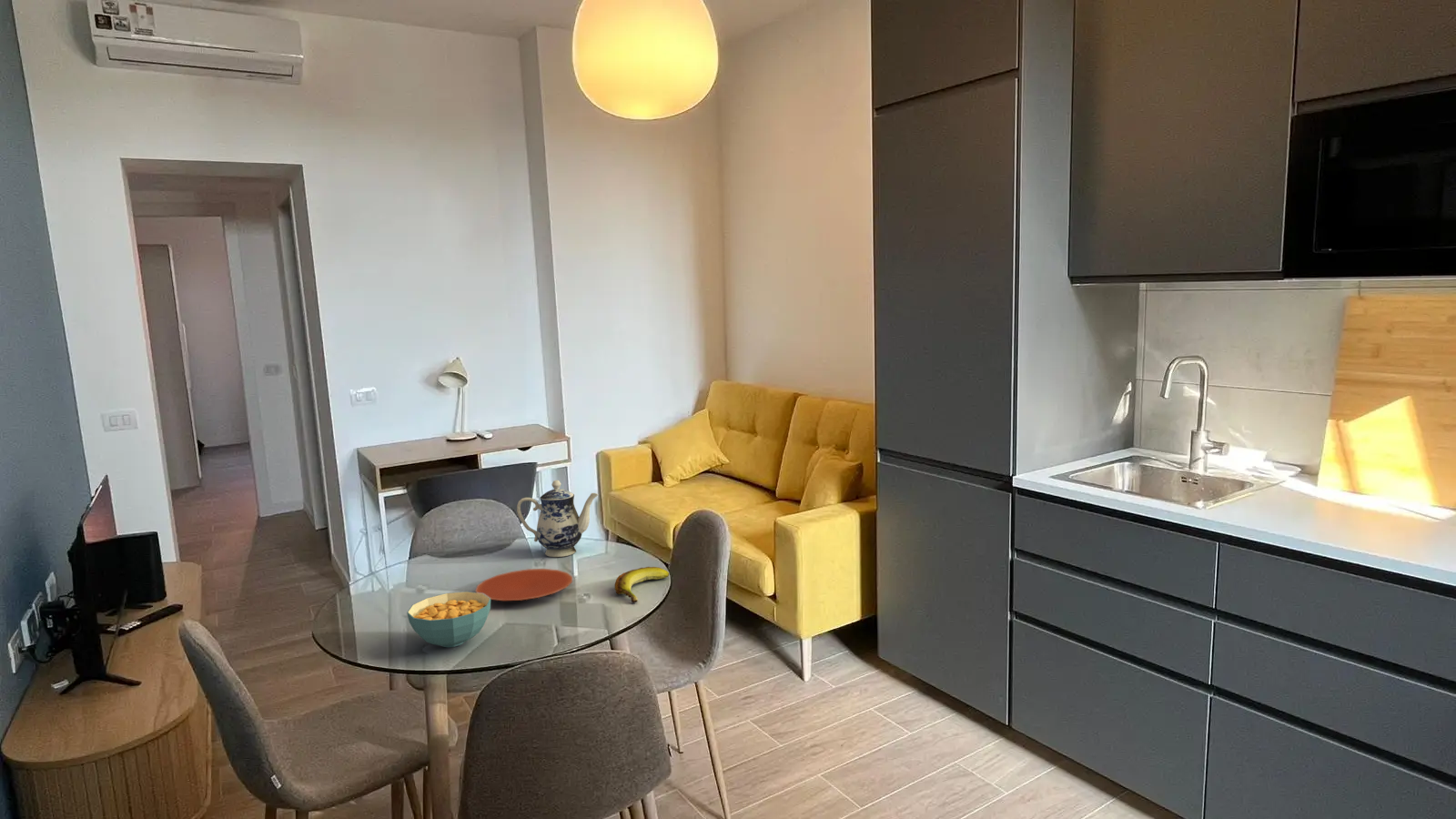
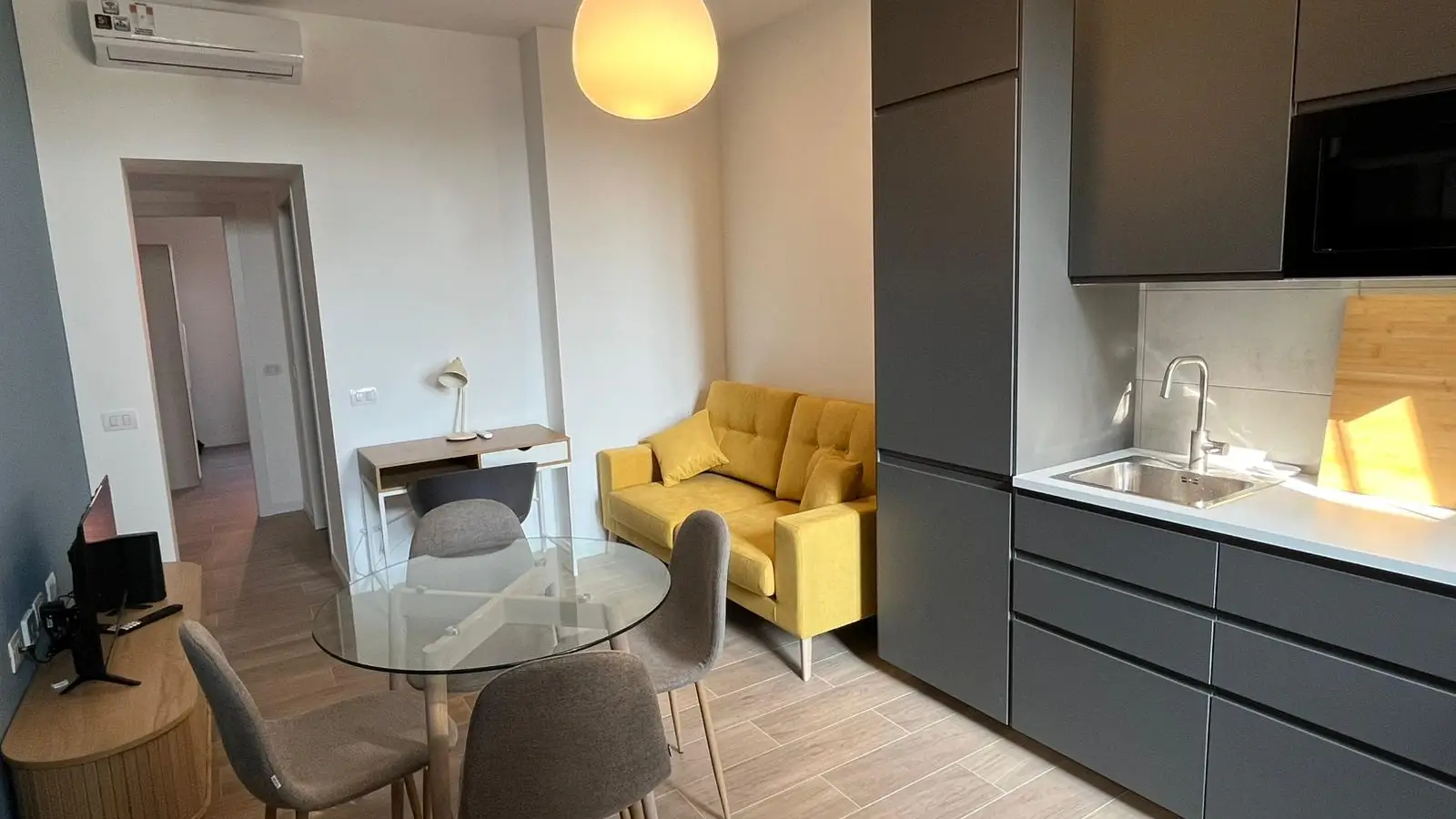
- plate (525, 587)
- cereal bowl (450, 623)
- banana (644, 580)
- teapot (558, 516)
